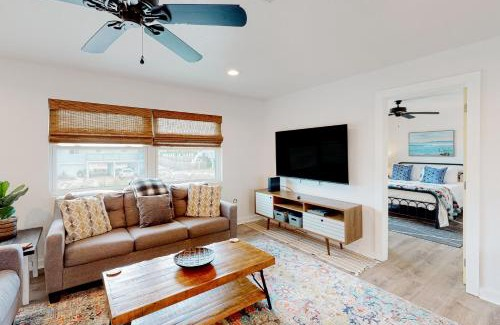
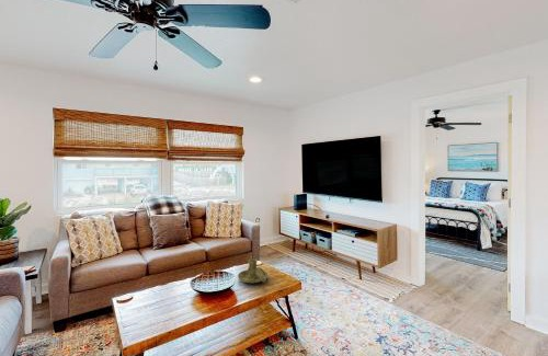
+ candle holder (254, 271)
